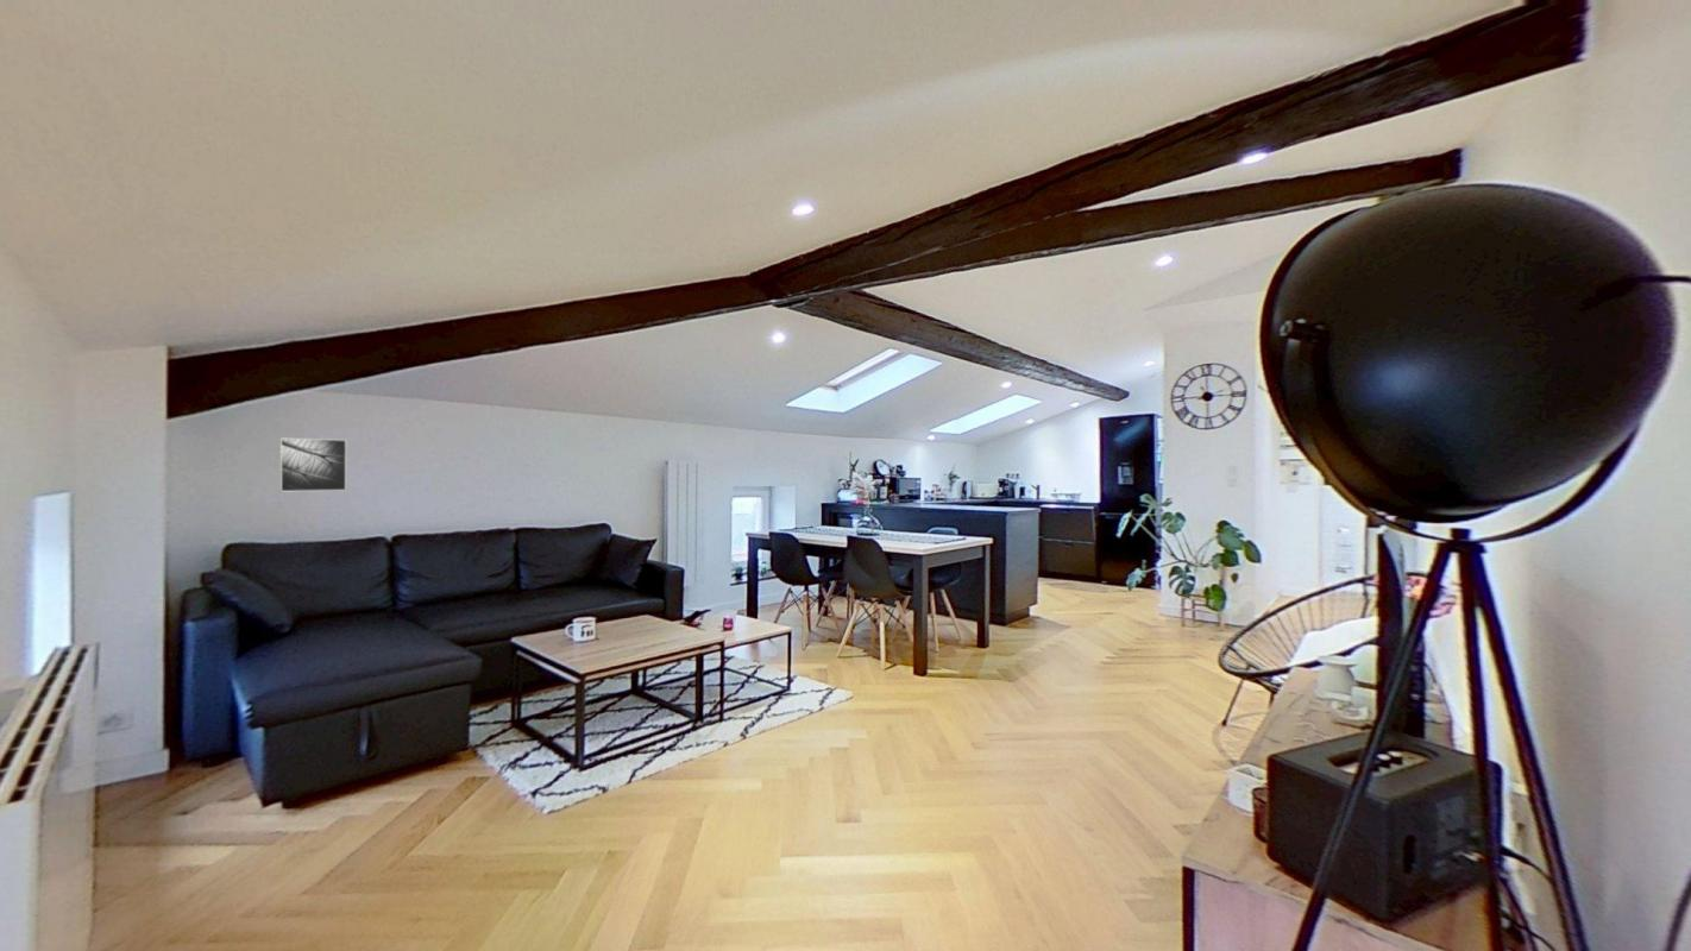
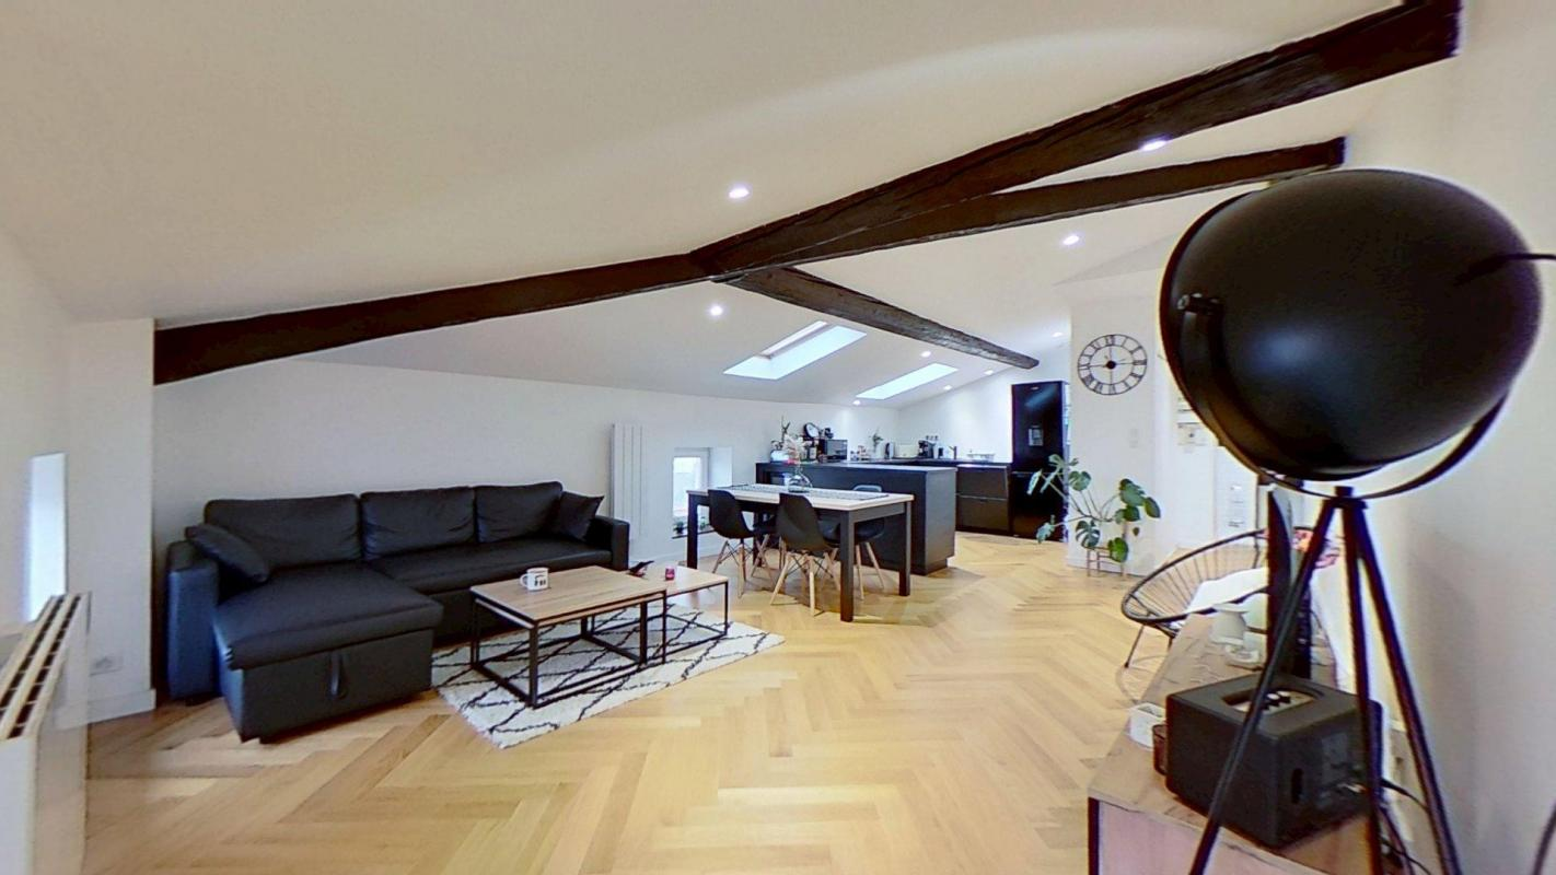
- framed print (313, 465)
